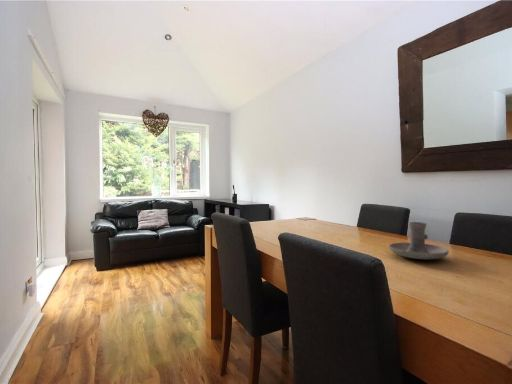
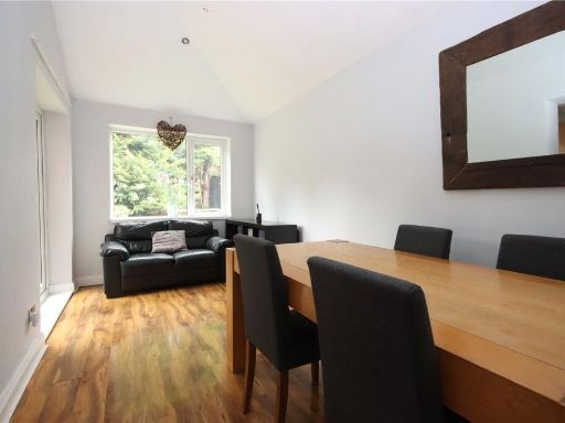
- candle holder (417, 238)
